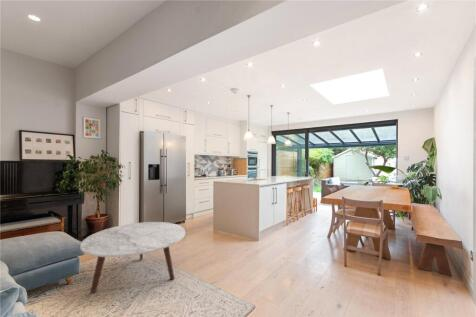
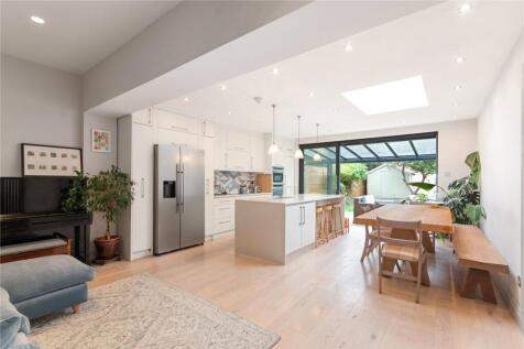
- coffee table (137, 254)
